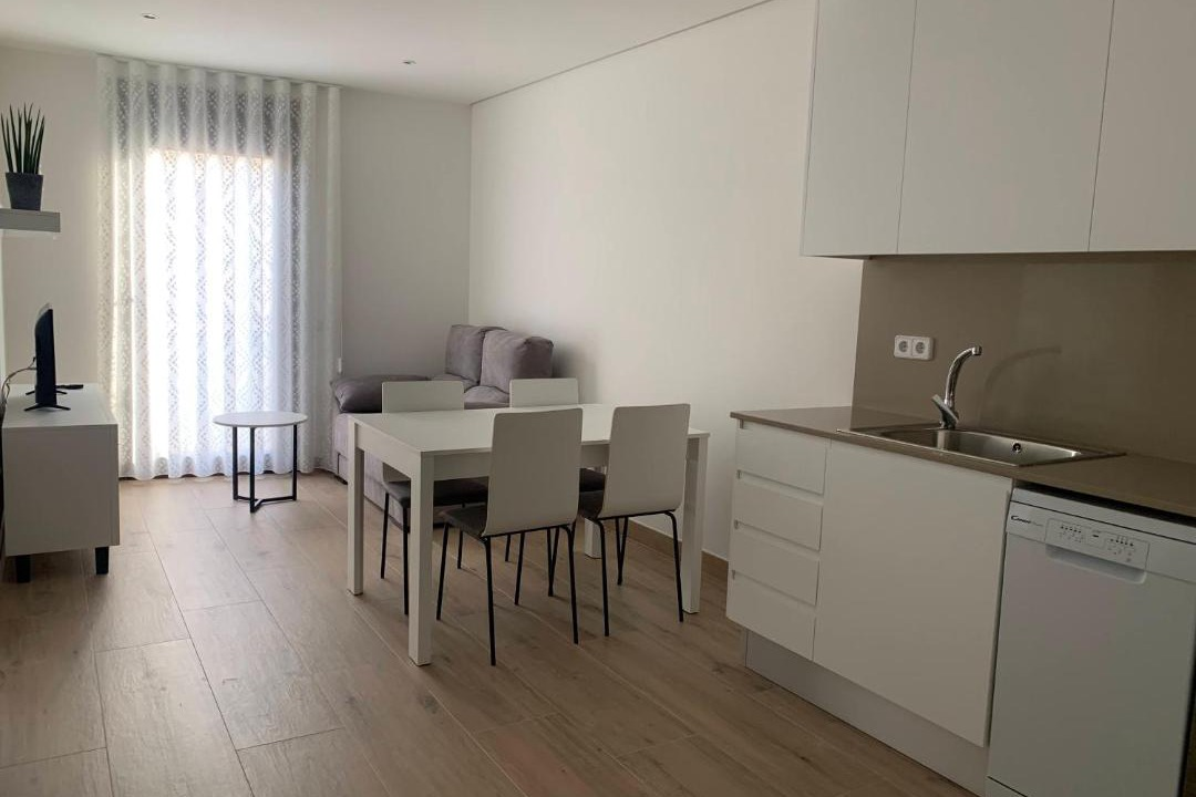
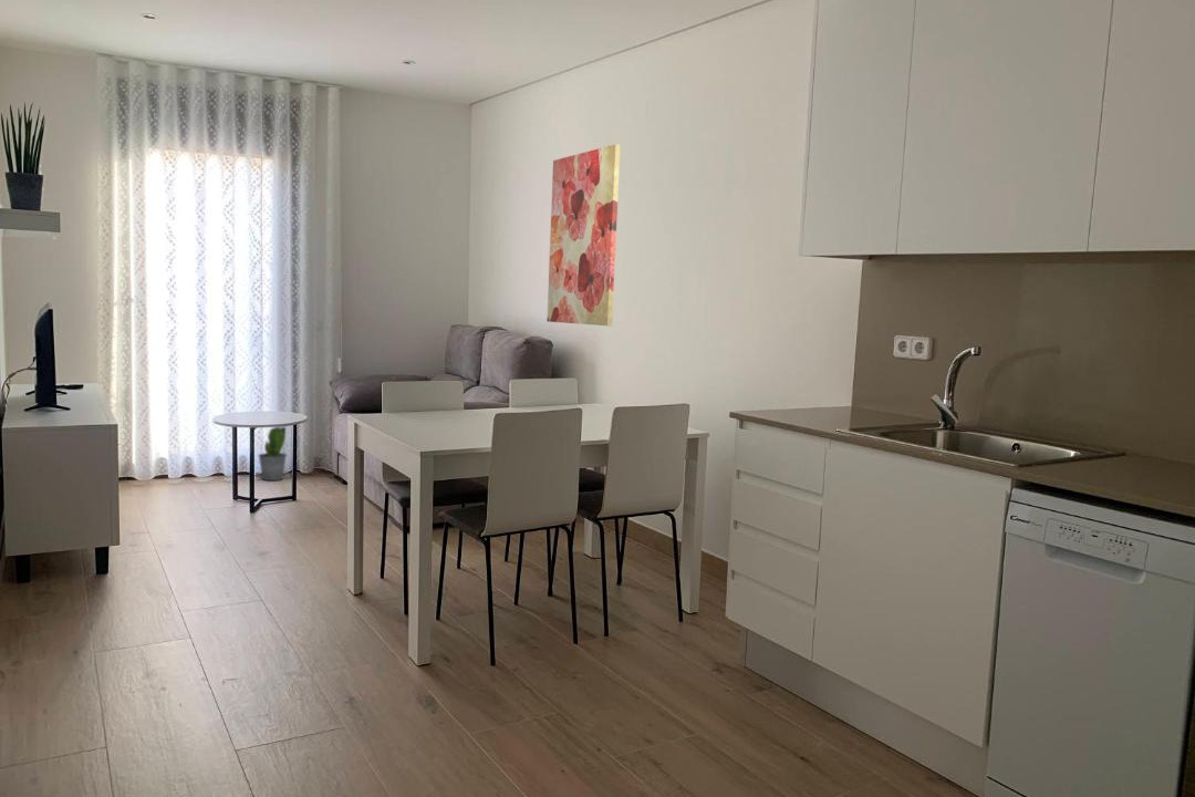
+ wall art (581, 238)
+ potted plant (272, 449)
